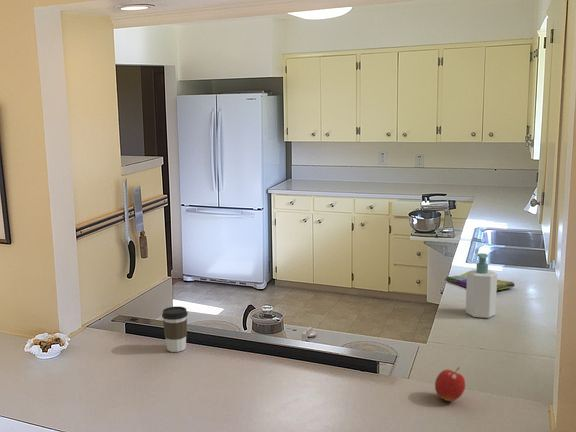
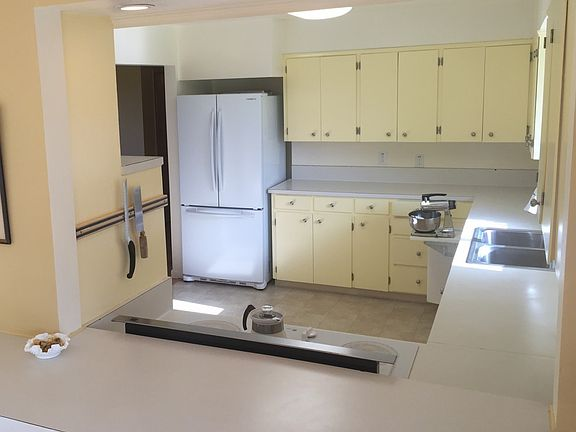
- dish towel (466, 281)
- soap bottle (481, 284)
- coffee cup (175, 329)
- fruit (449, 383)
